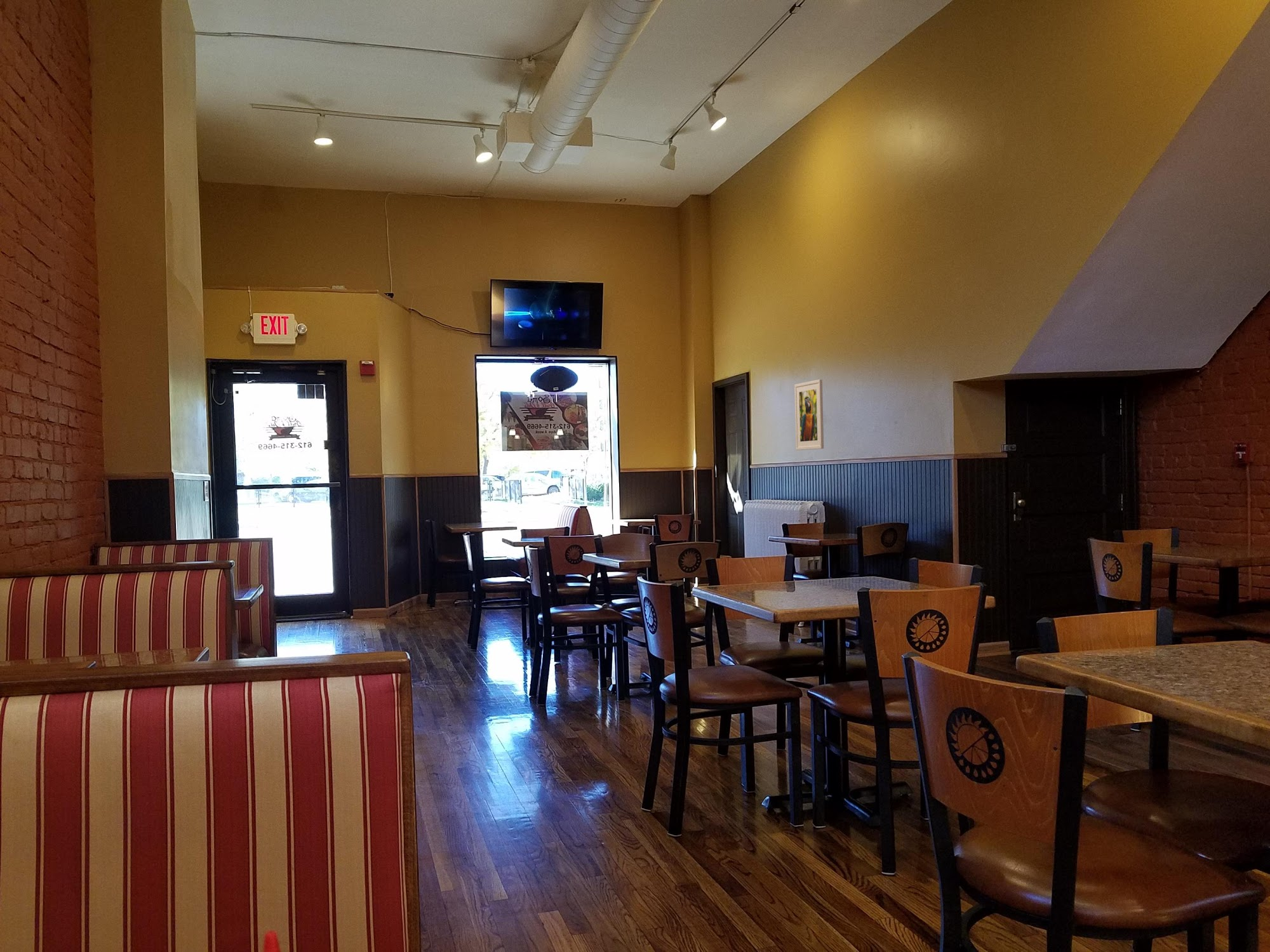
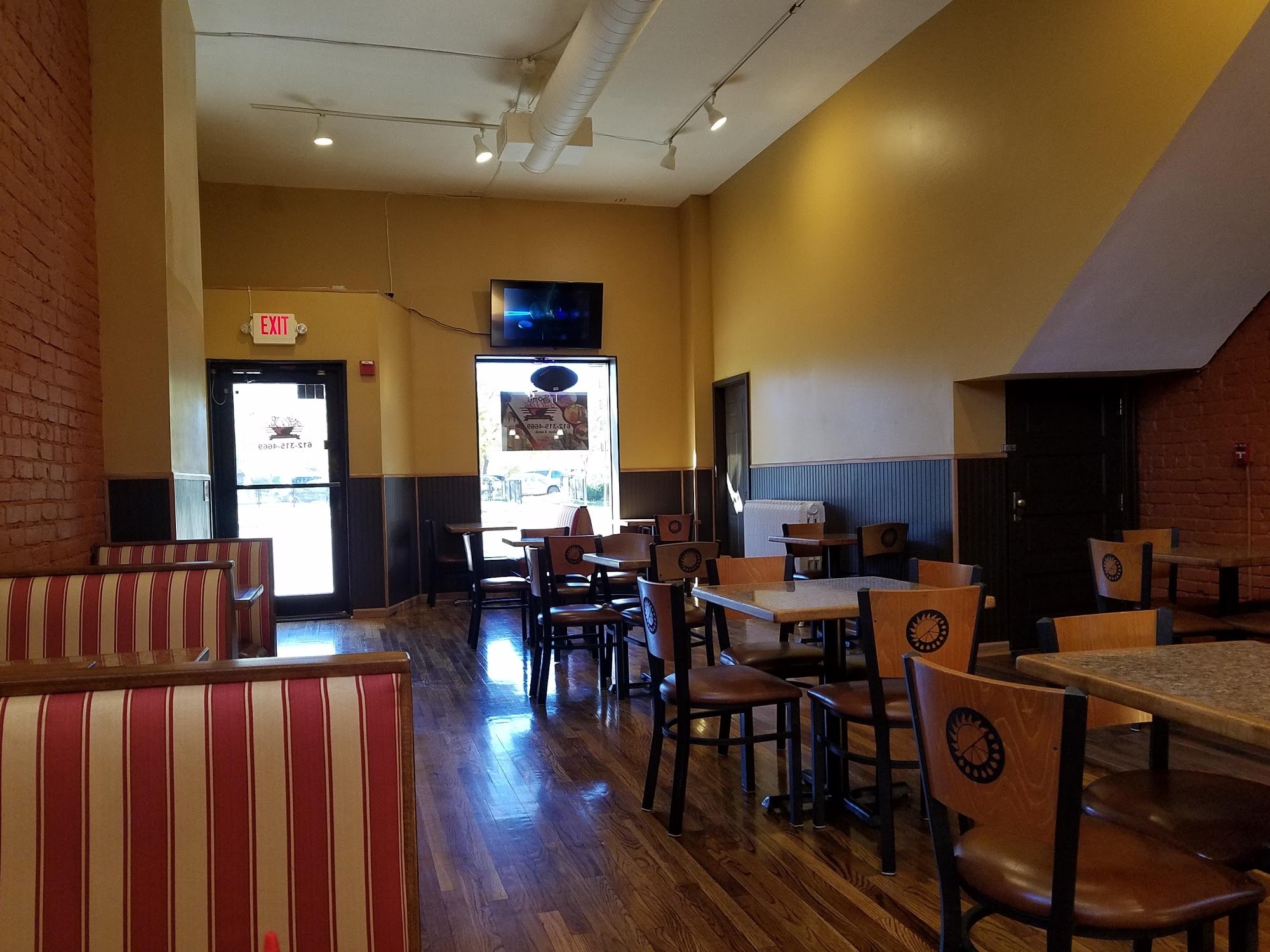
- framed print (808, 416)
